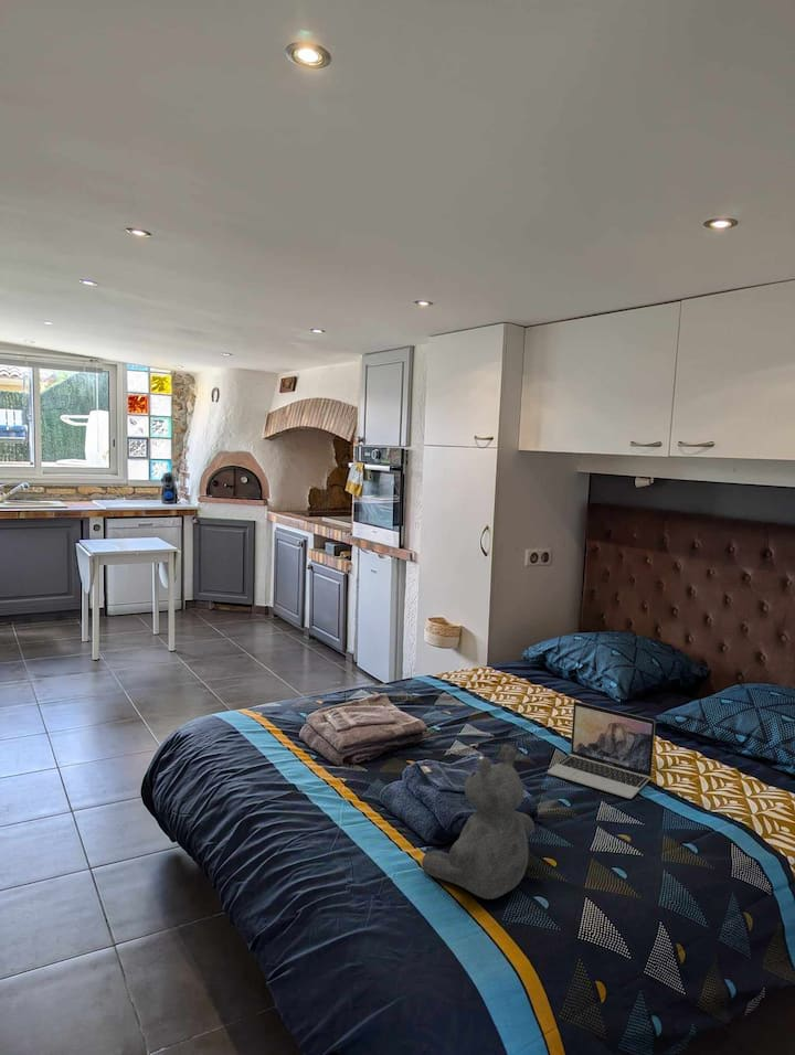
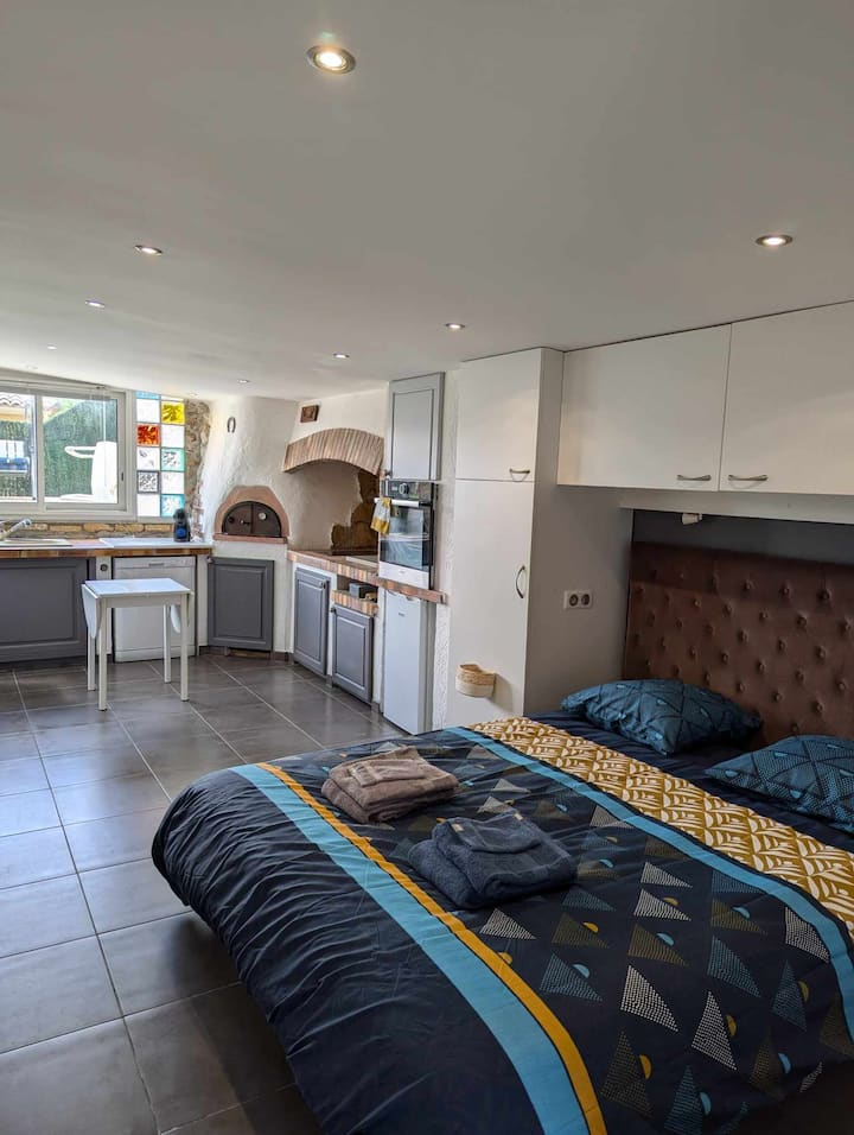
- laptop (601, 747)
- teddy bear (478, 813)
